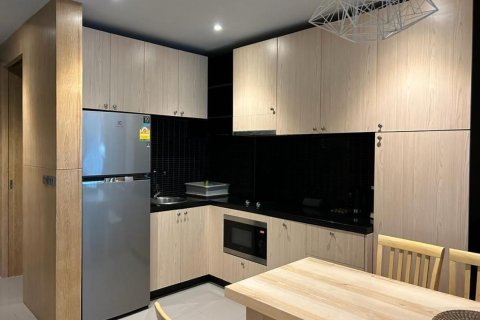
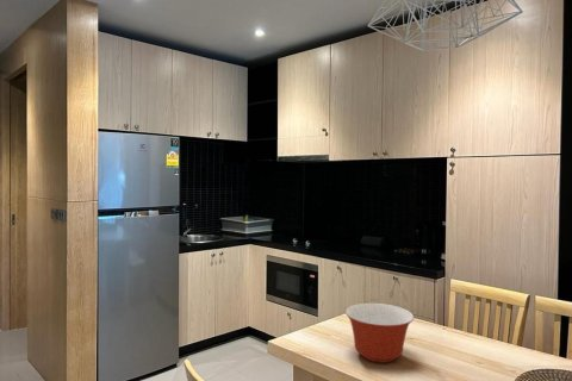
+ mixing bowl (378, 333)
